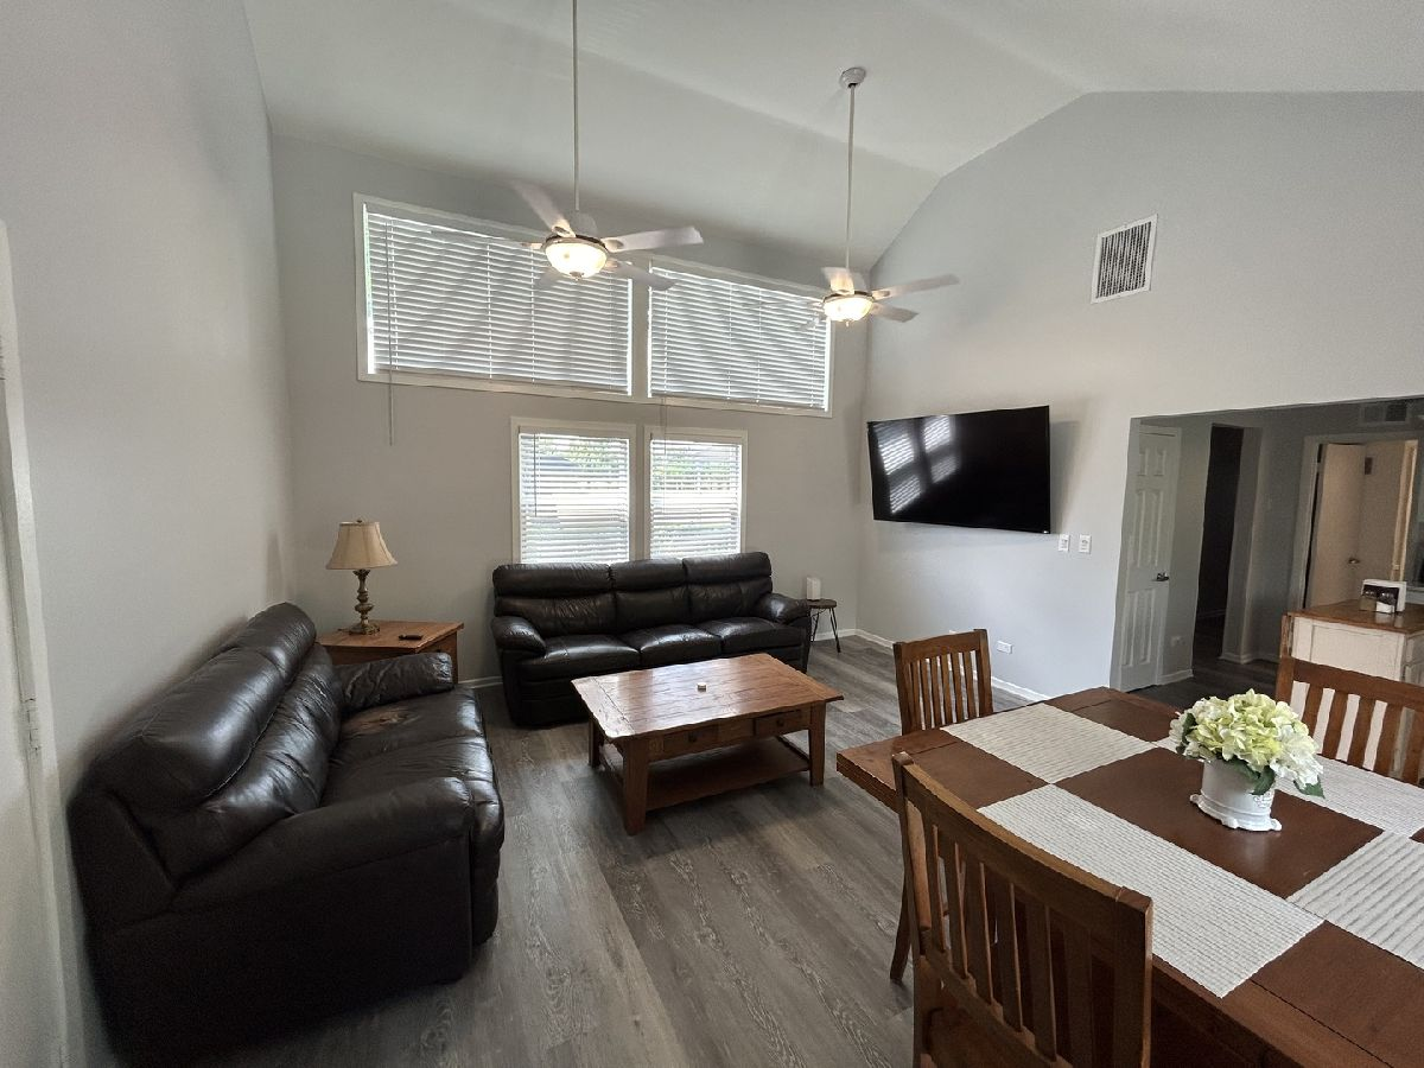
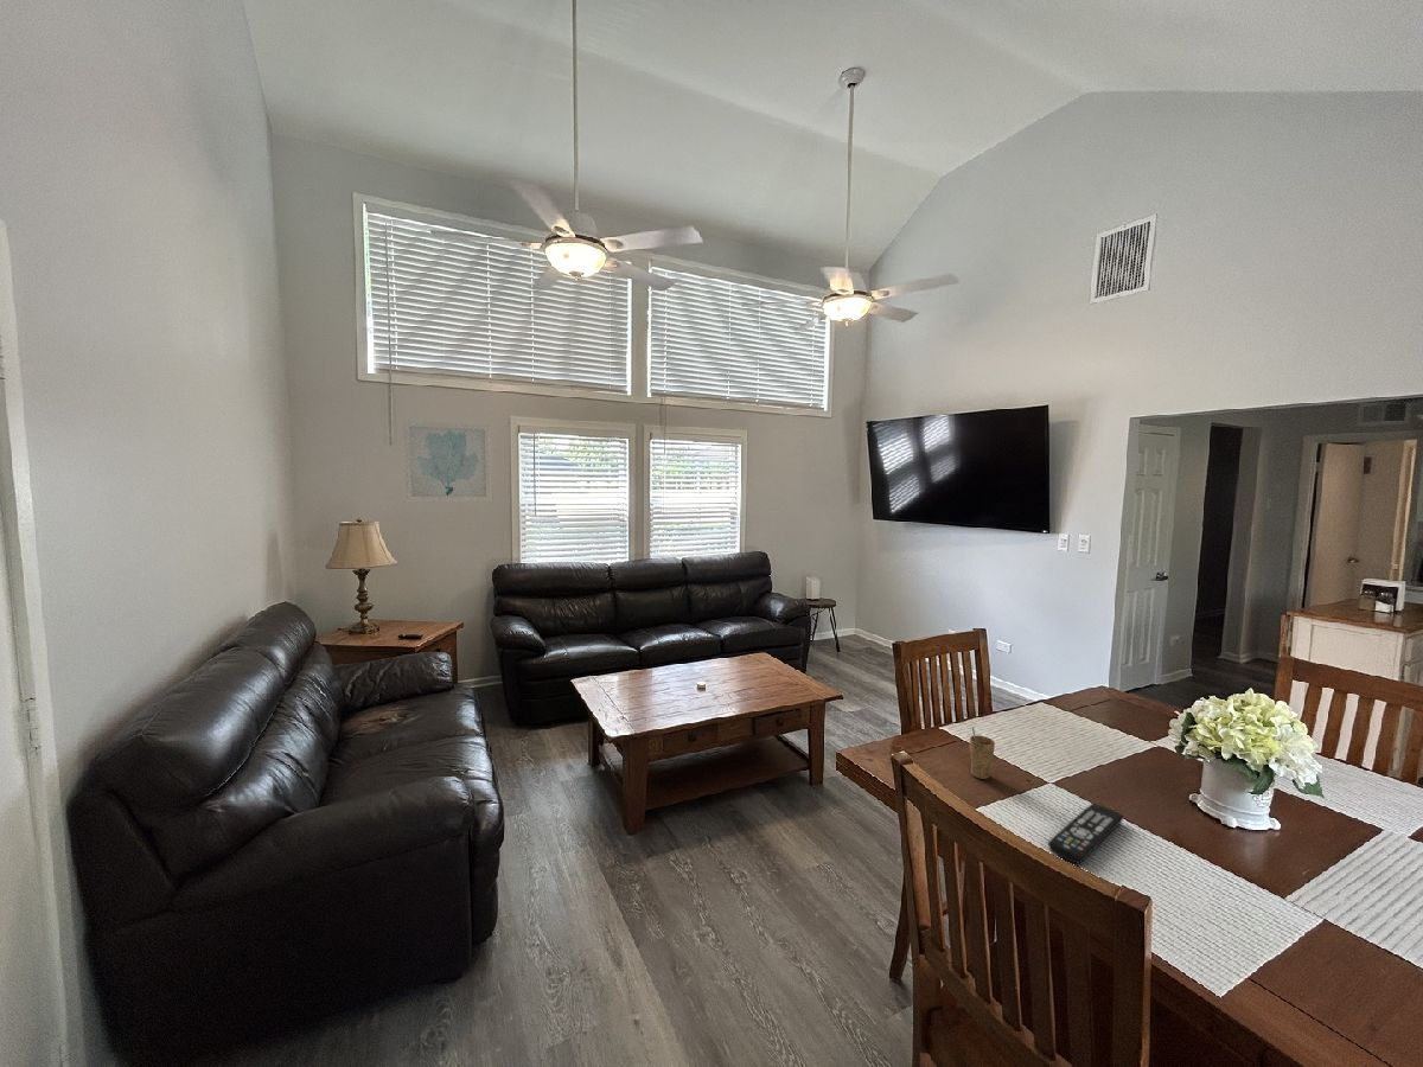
+ remote control (1086, 831)
+ wall art (448, 462)
+ cup (981, 753)
